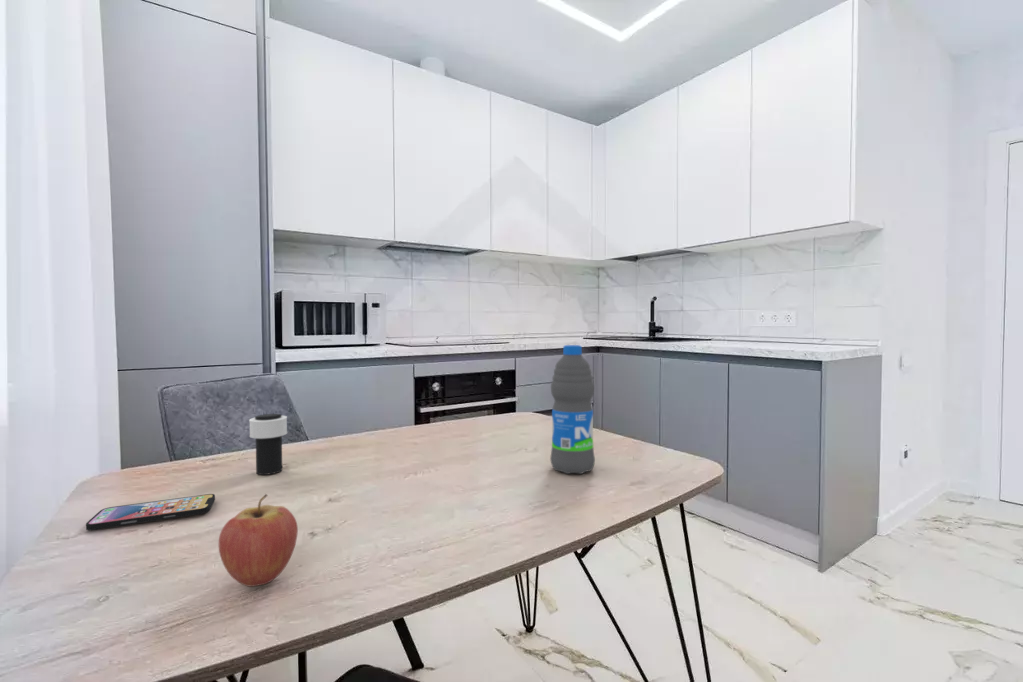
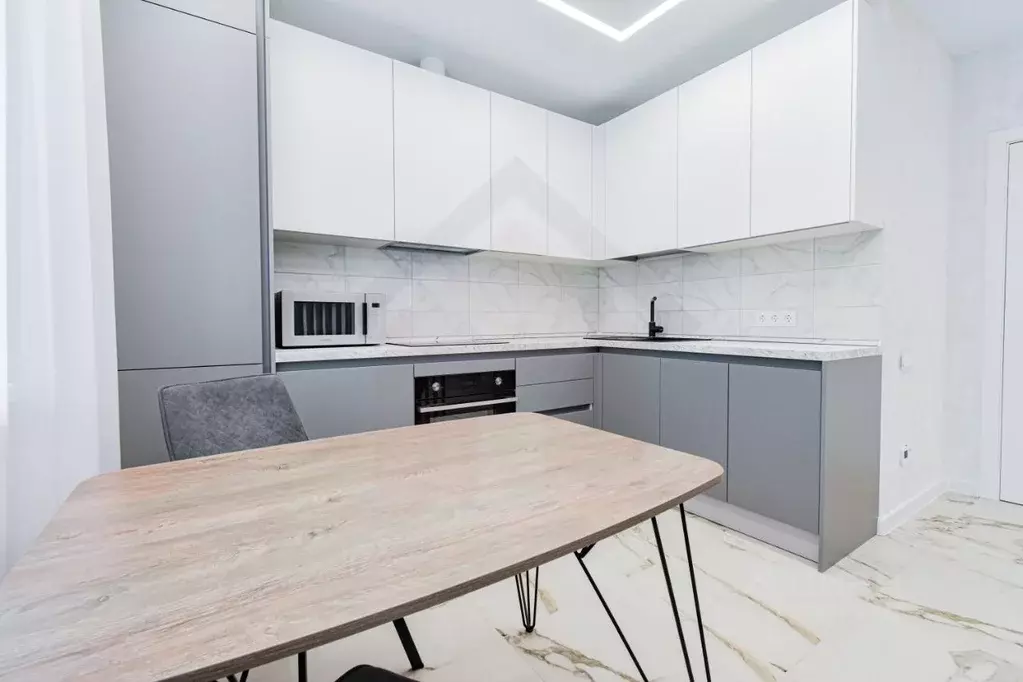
- cup (268, 443)
- fruit (259, 537)
- smartphone (155, 510)
- water bottle (572, 407)
